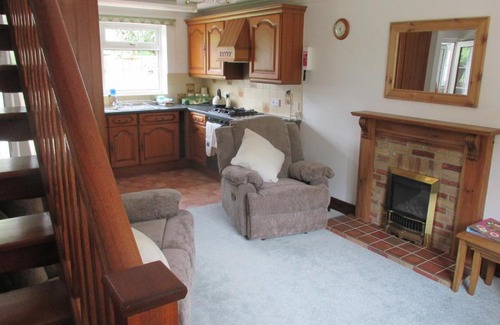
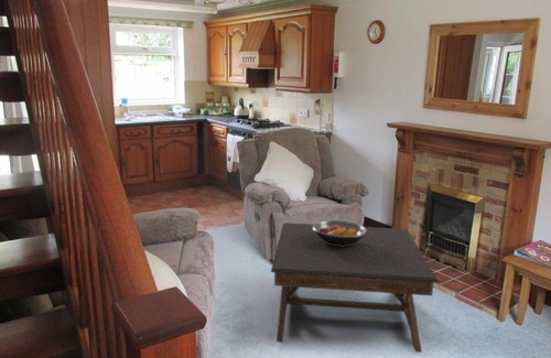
+ fruit bowl (338, 232)
+ coffee table (346, 280)
